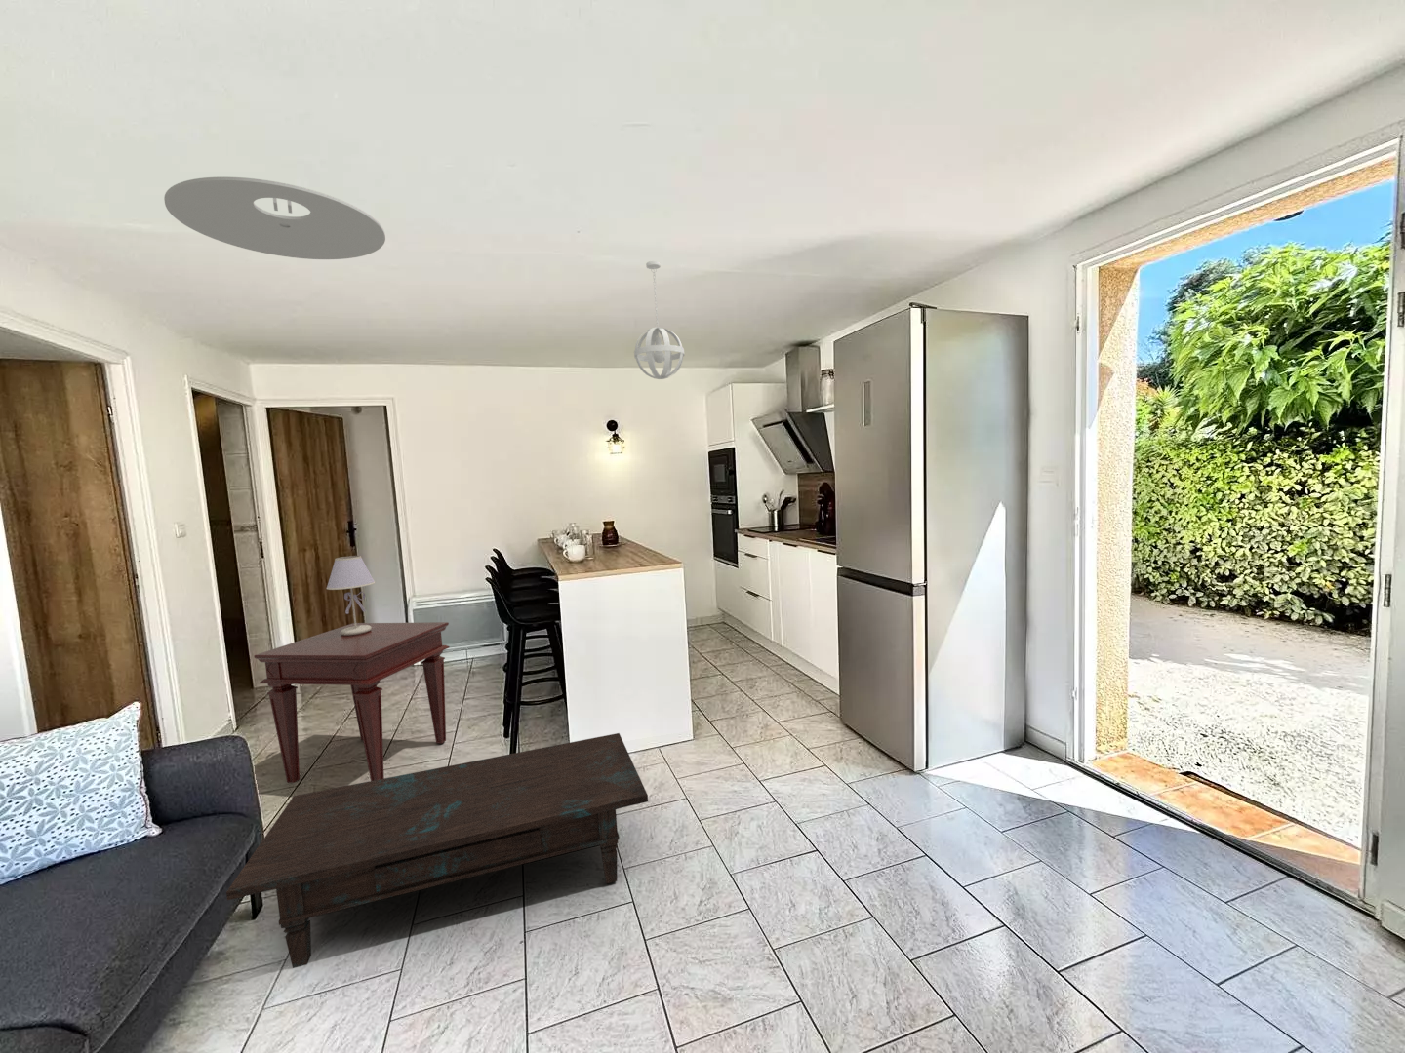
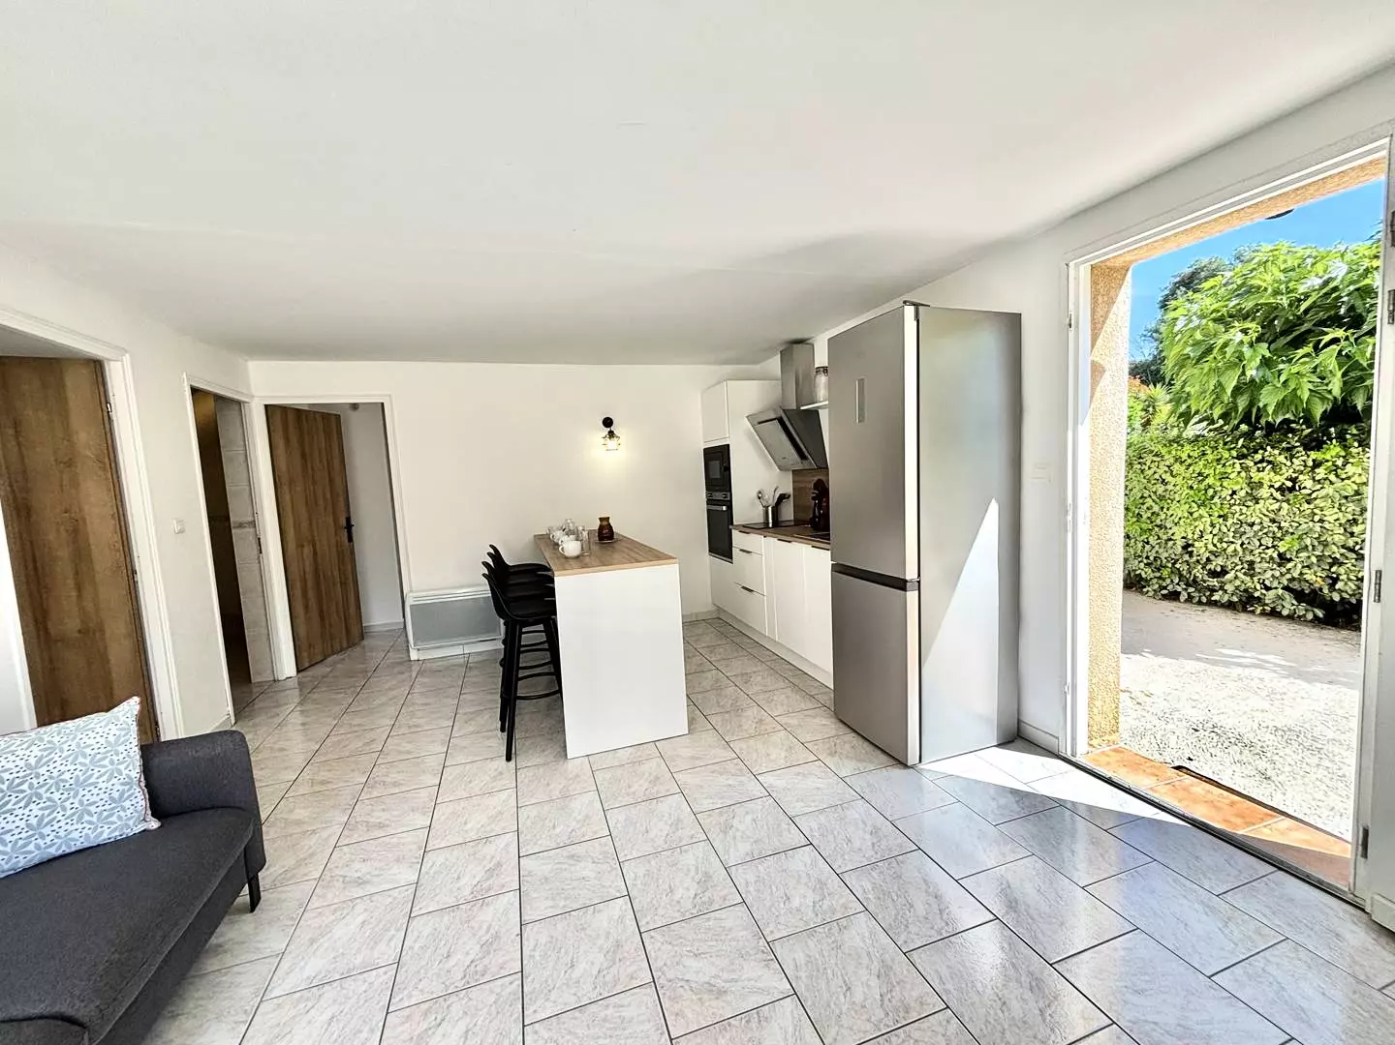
- side table (365, 699)
- table lamp (352, 594)
- pendant light (657, 322)
- ceiling light (284, 222)
- coffee table (468, 835)
